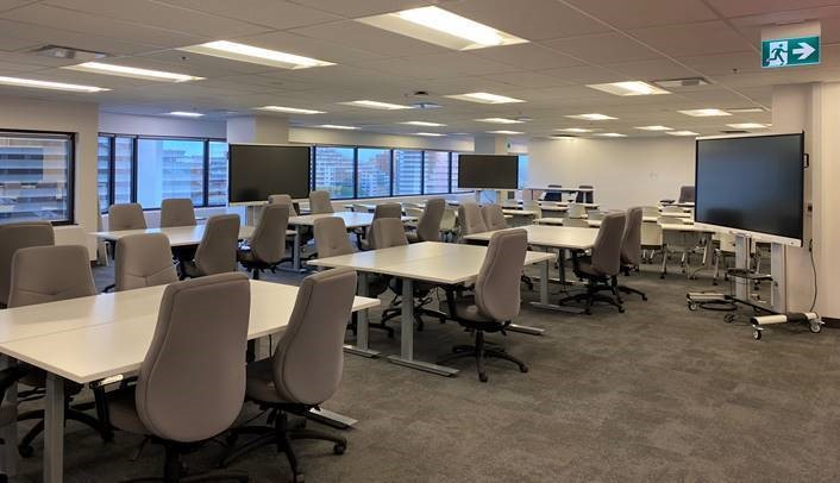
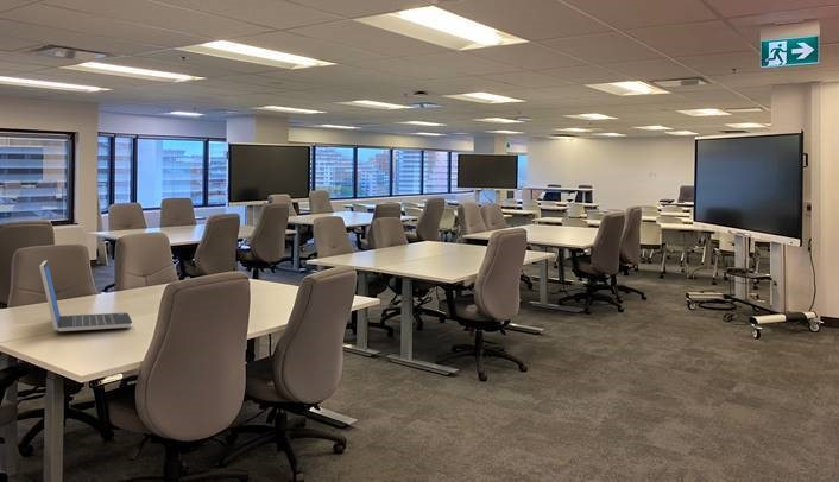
+ laptop (87, 315)
